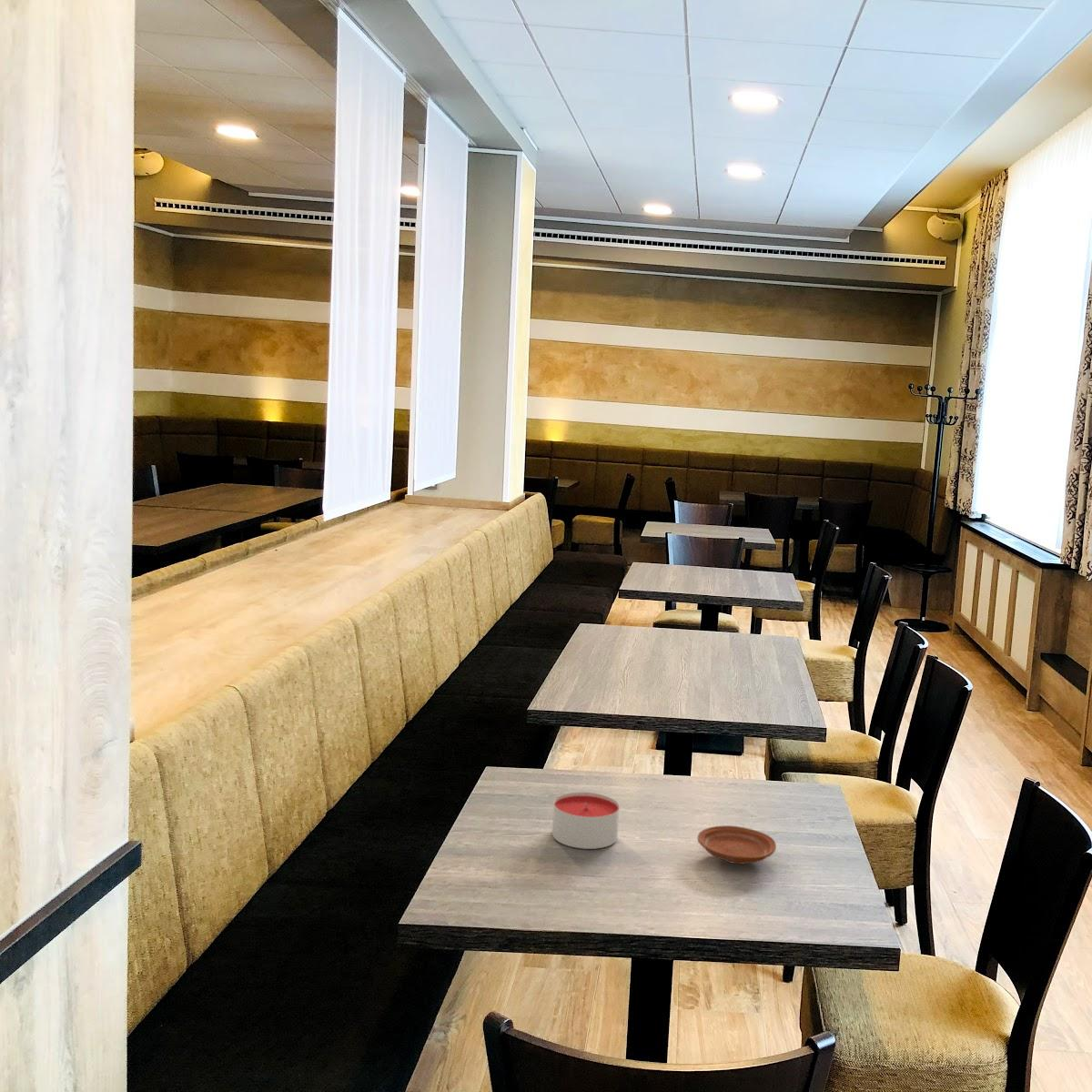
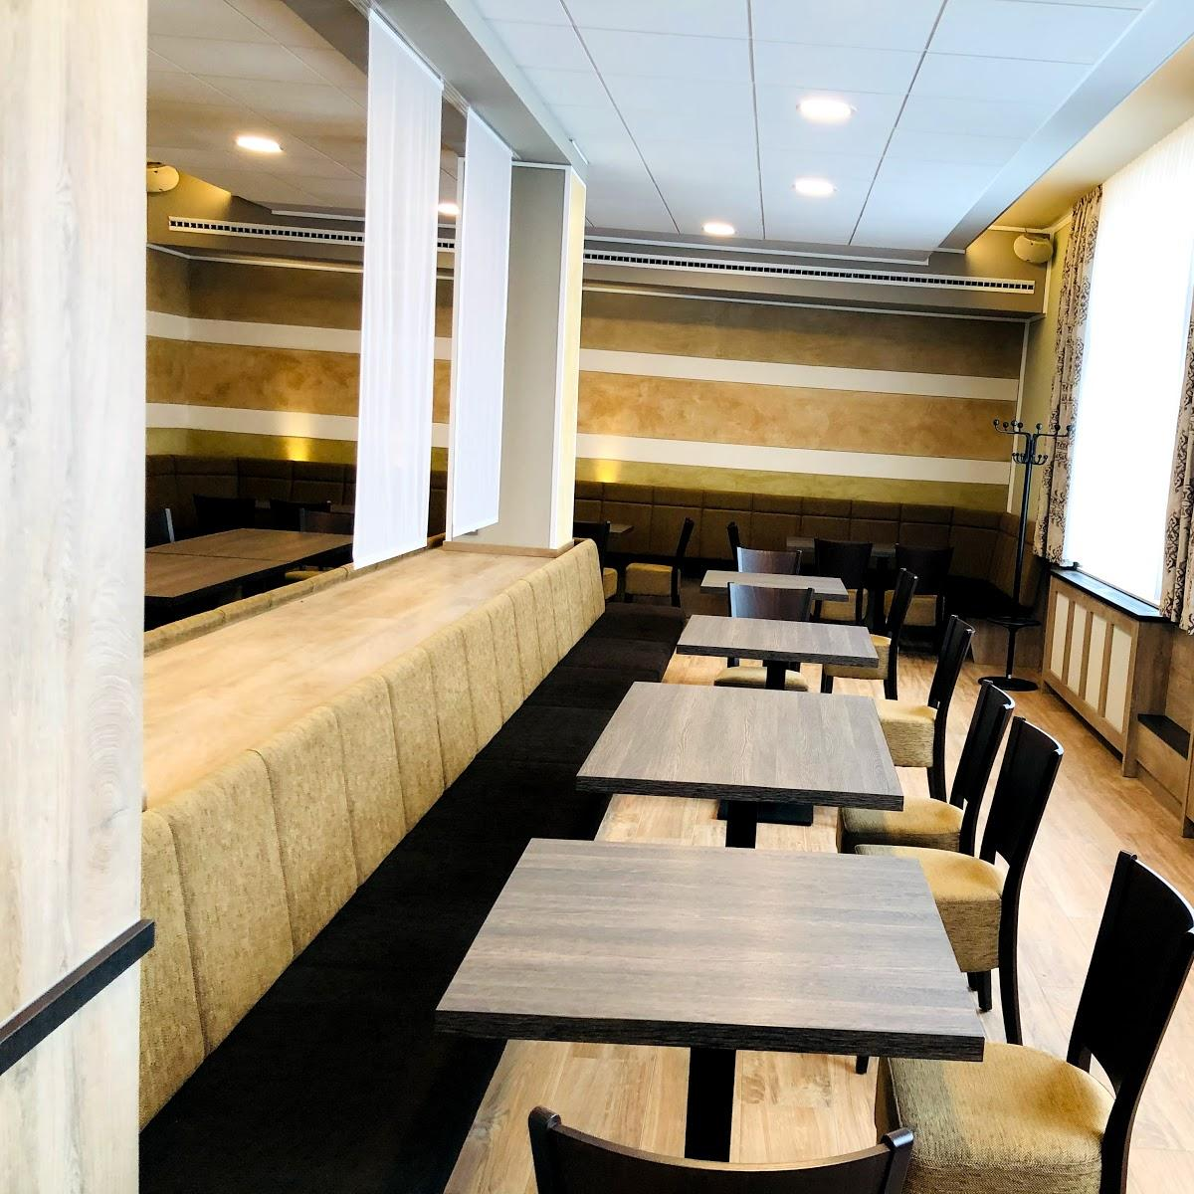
- plate (736, 848)
- candle (585, 818)
